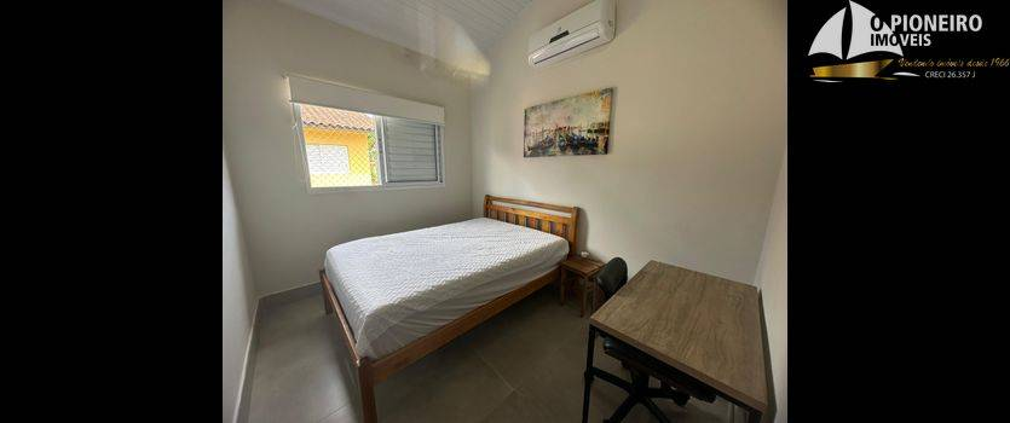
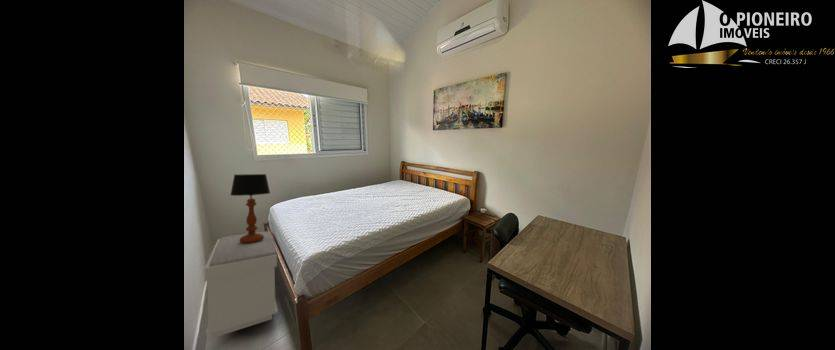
+ bench (245, 273)
+ table lamp (251, 207)
